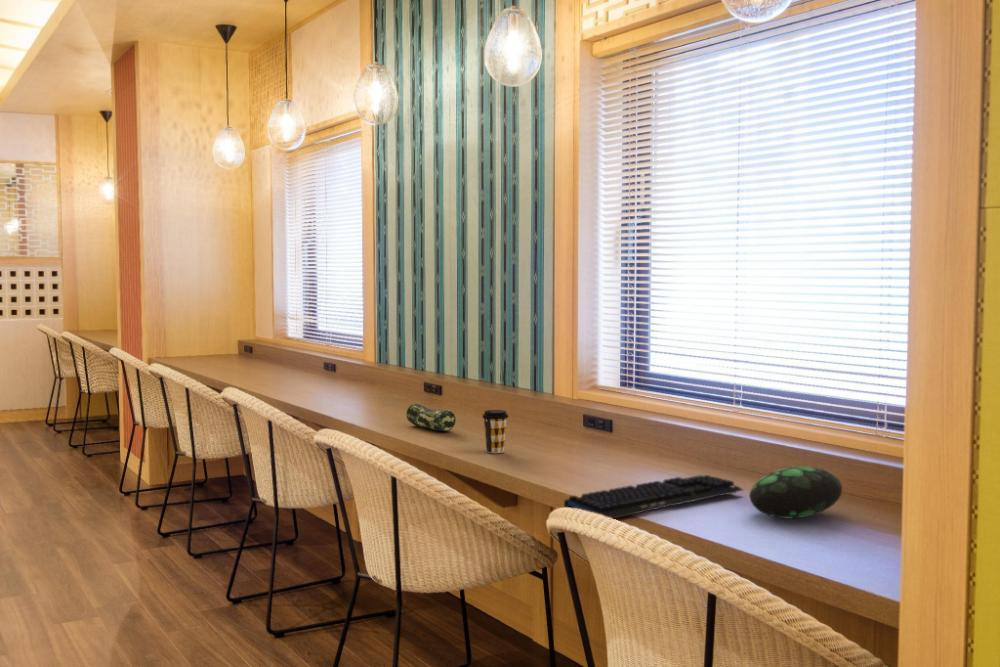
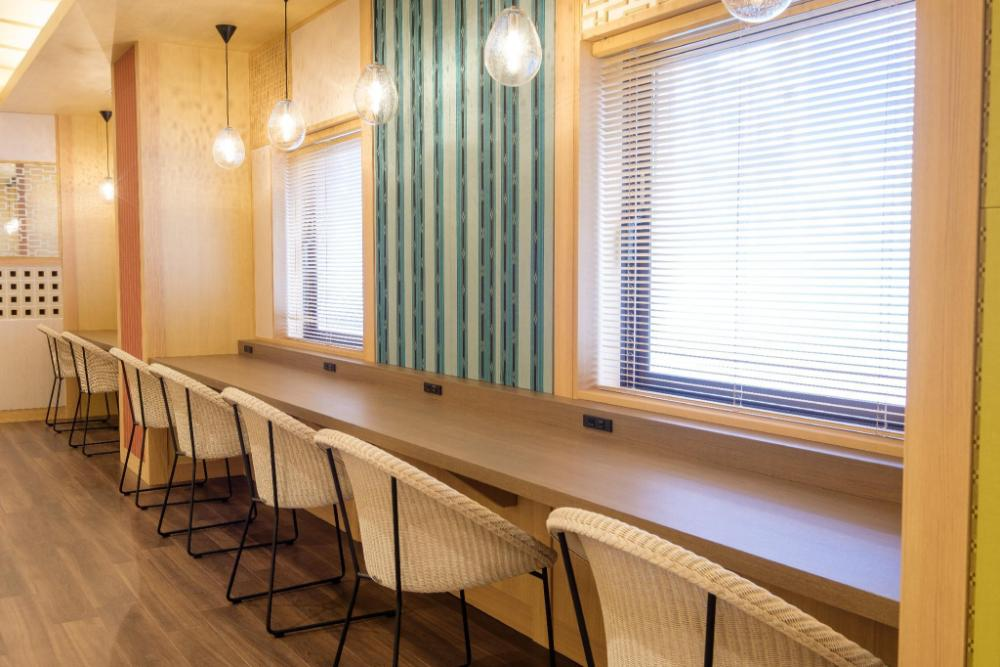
- decorative egg (795, 491)
- keyboard (657, 494)
- coffee cup (495, 431)
- pencil case (431, 418)
